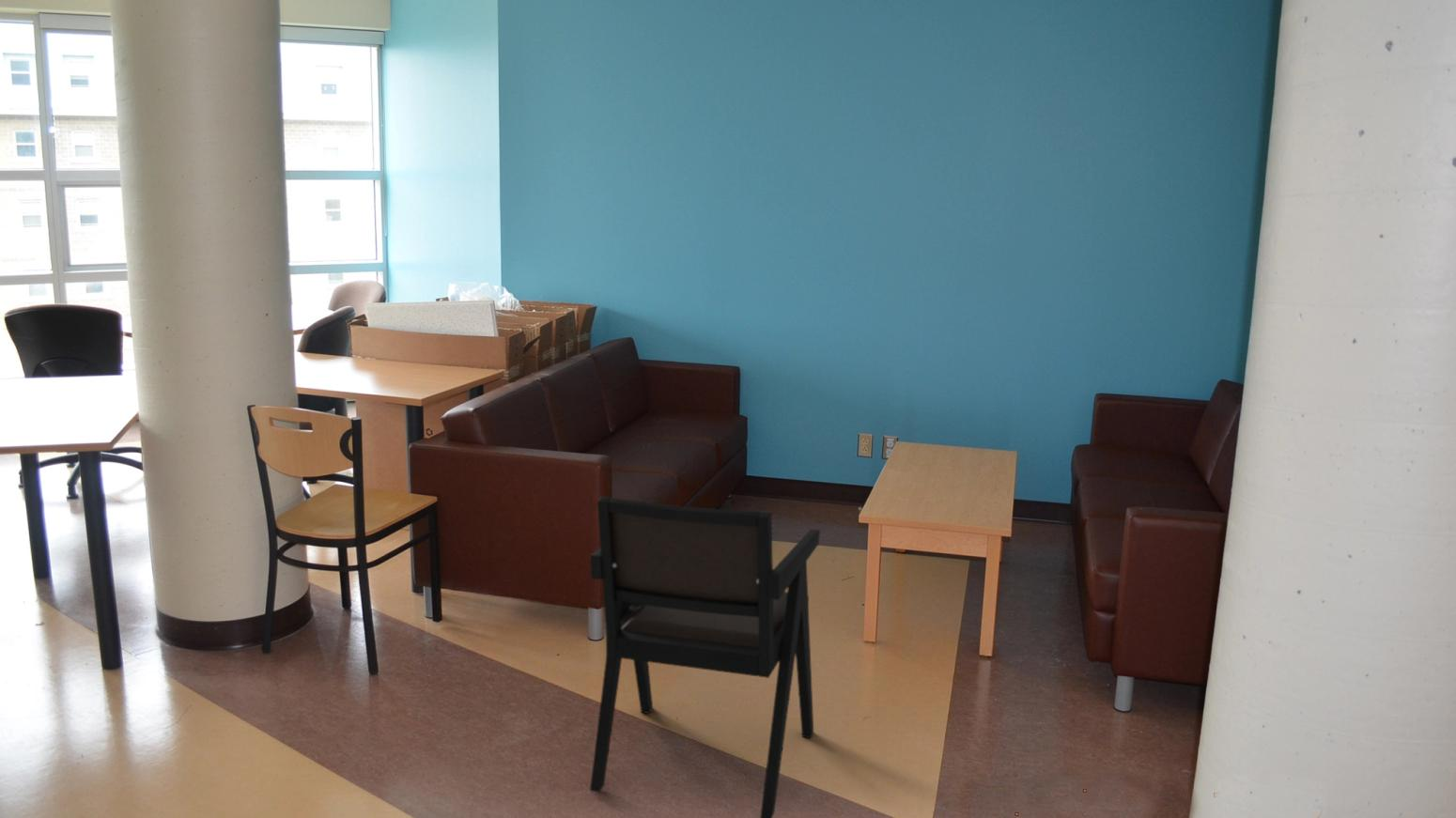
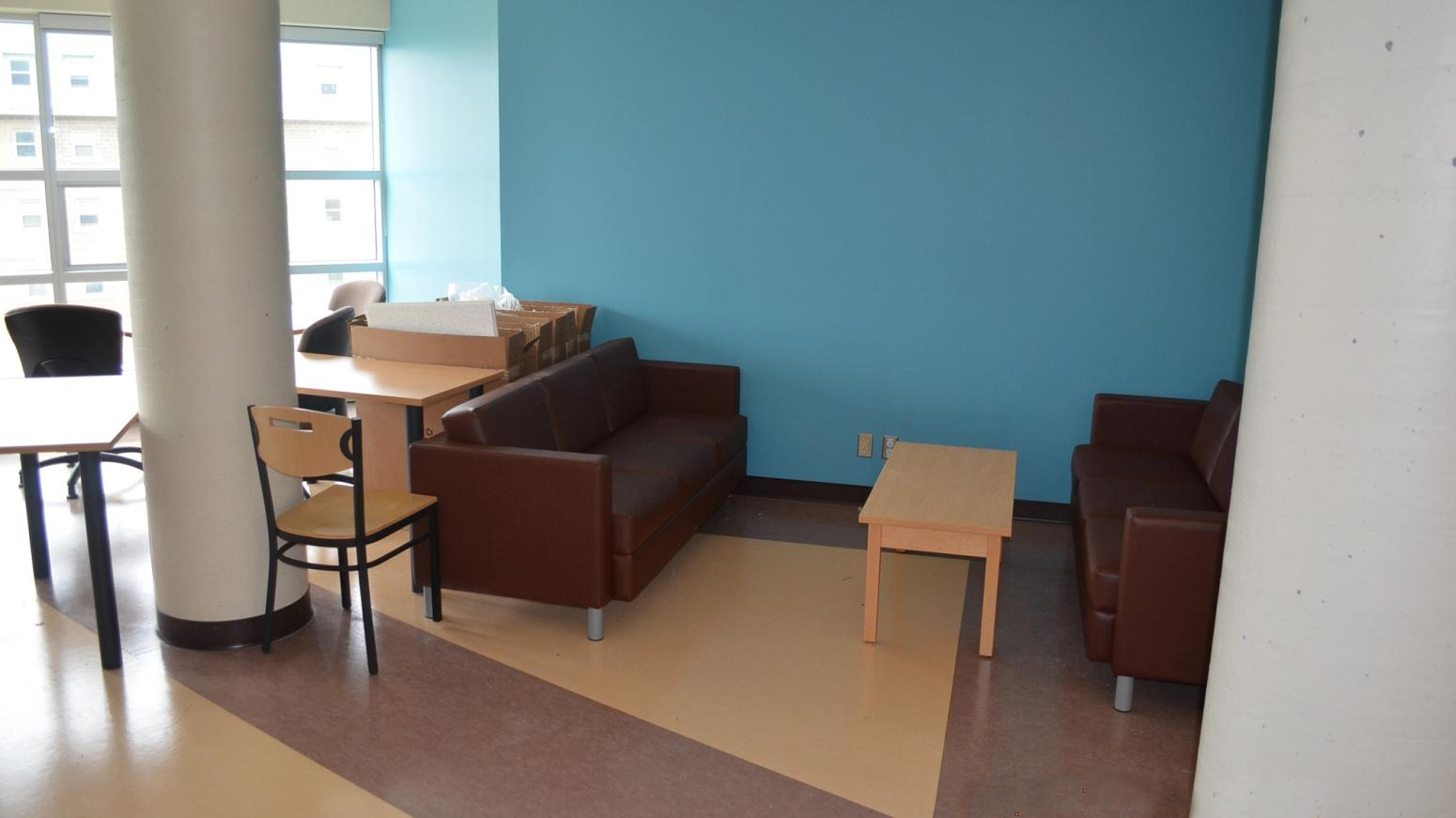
- armchair (706, 625)
